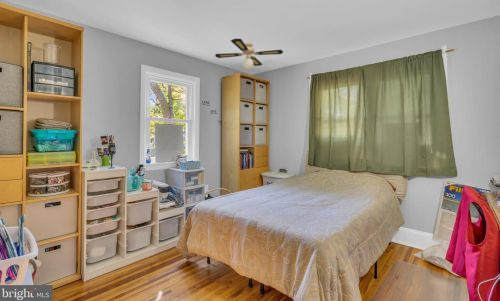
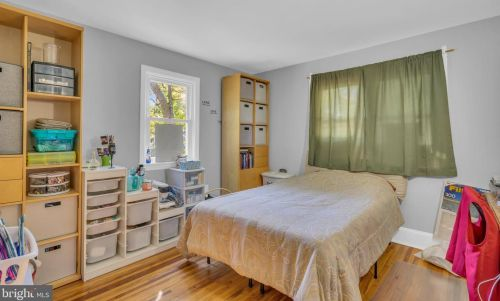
- ceiling fan (248, 56)
